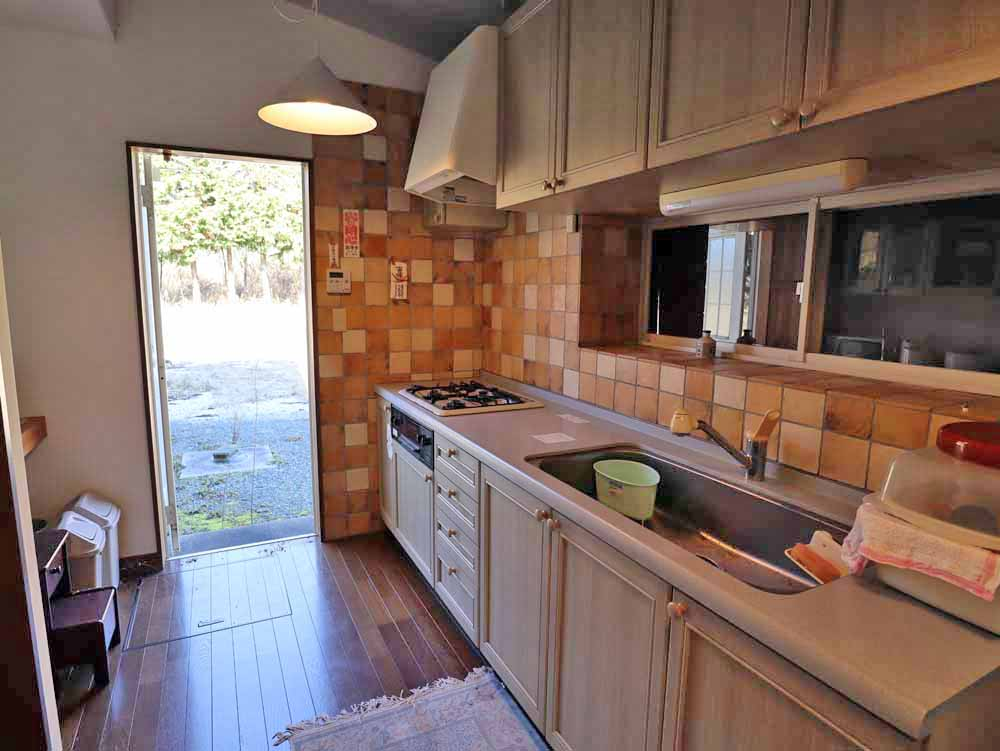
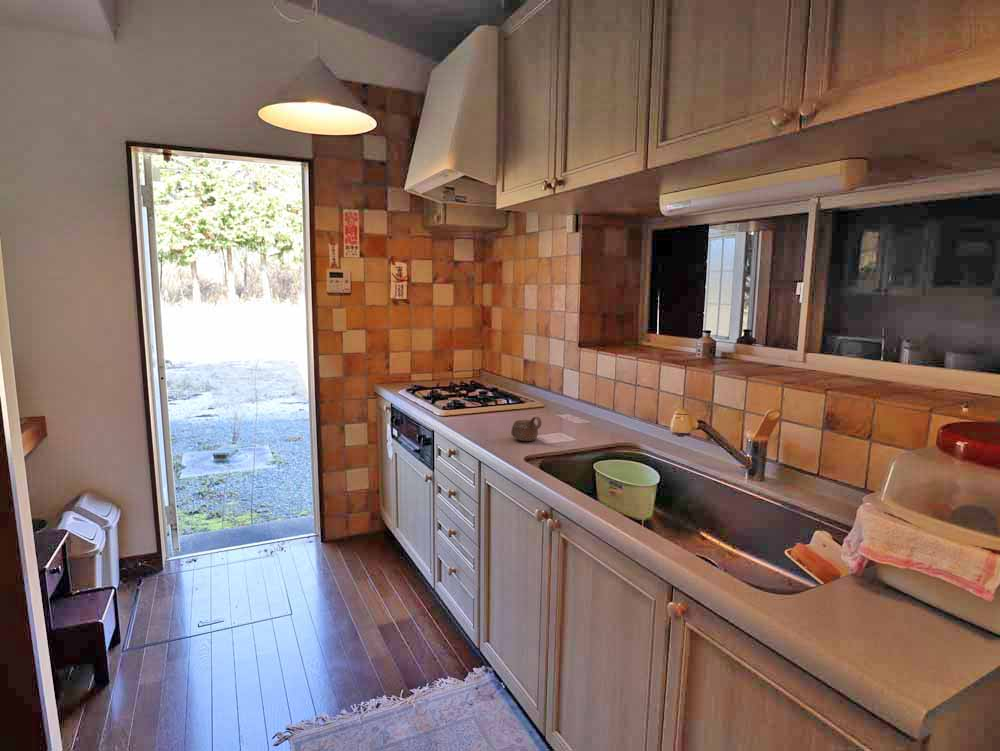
+ cup (525, 427)
